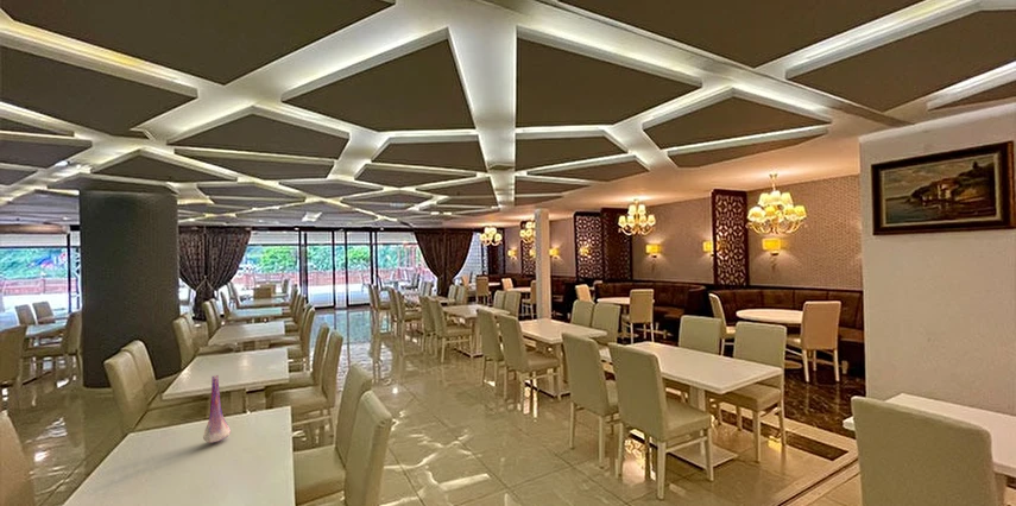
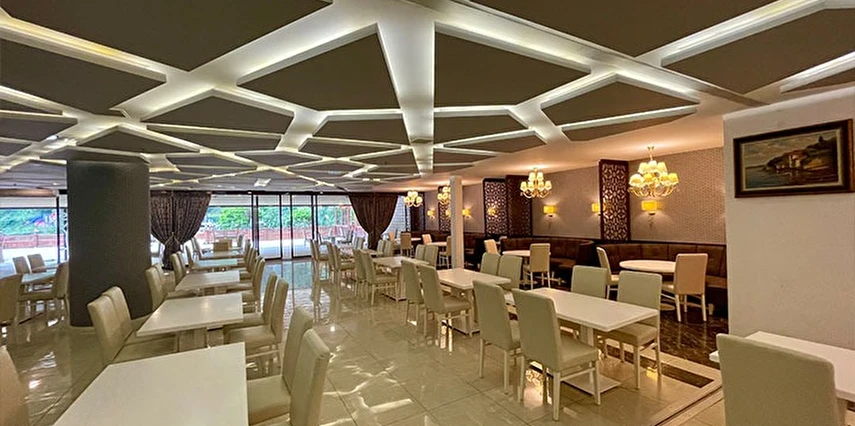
- vase (219, 406)
